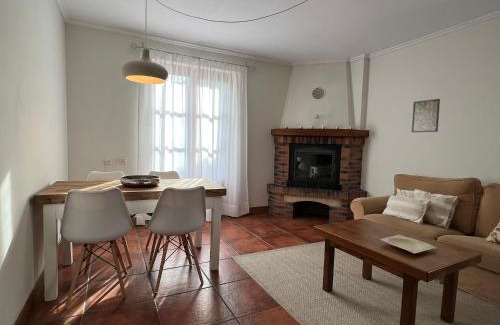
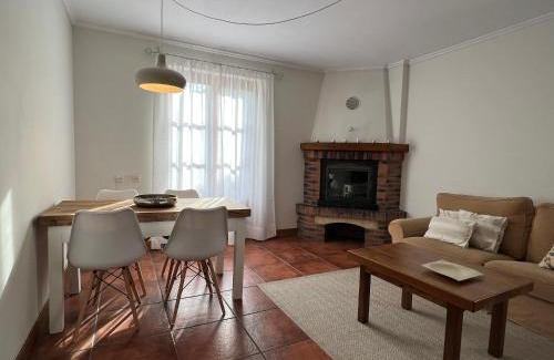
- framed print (425, 116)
